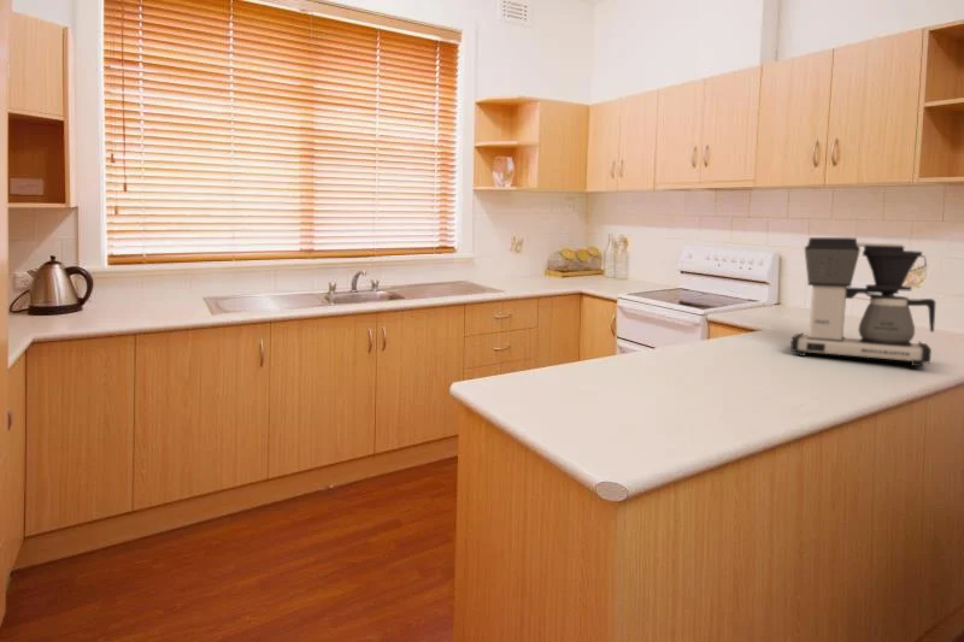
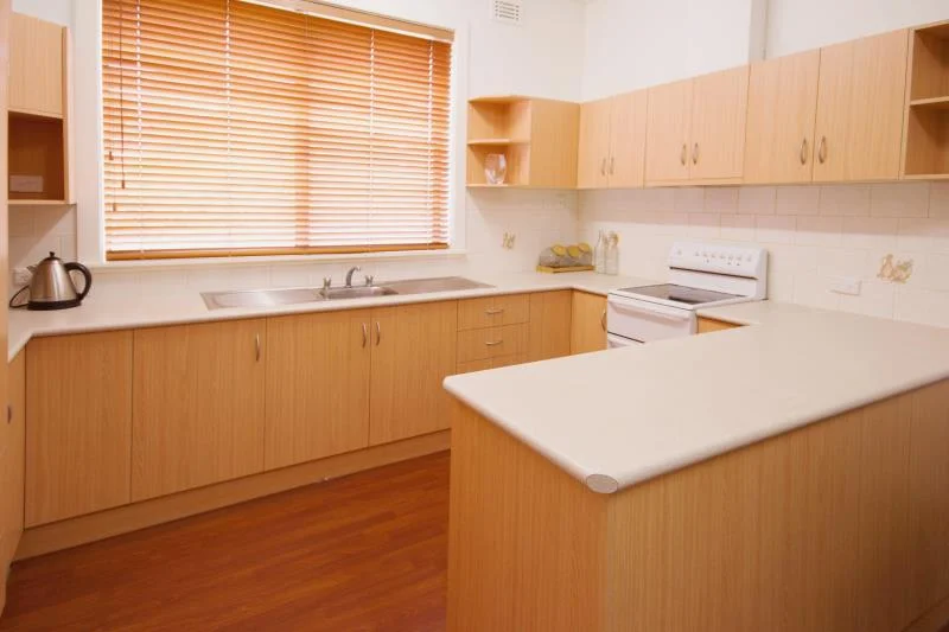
- coffee maker (865, 294)
